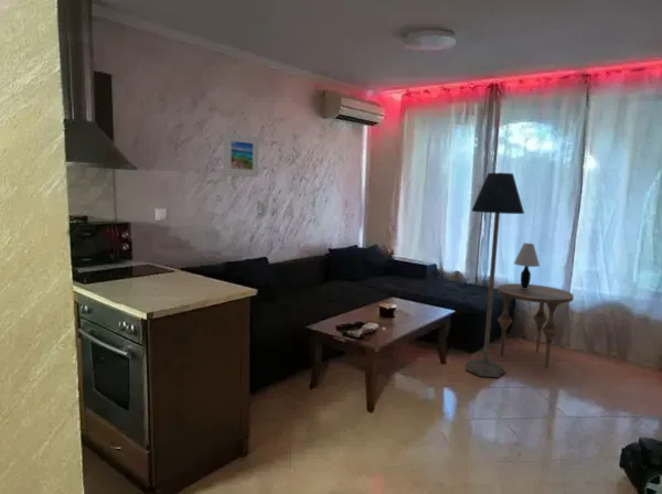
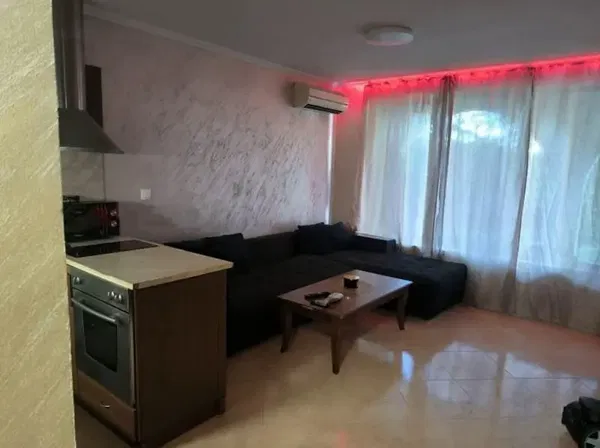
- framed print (242, 155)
- table lamp (526, 266)
- floor lamp (492, 273)
- side table (536, 324)
